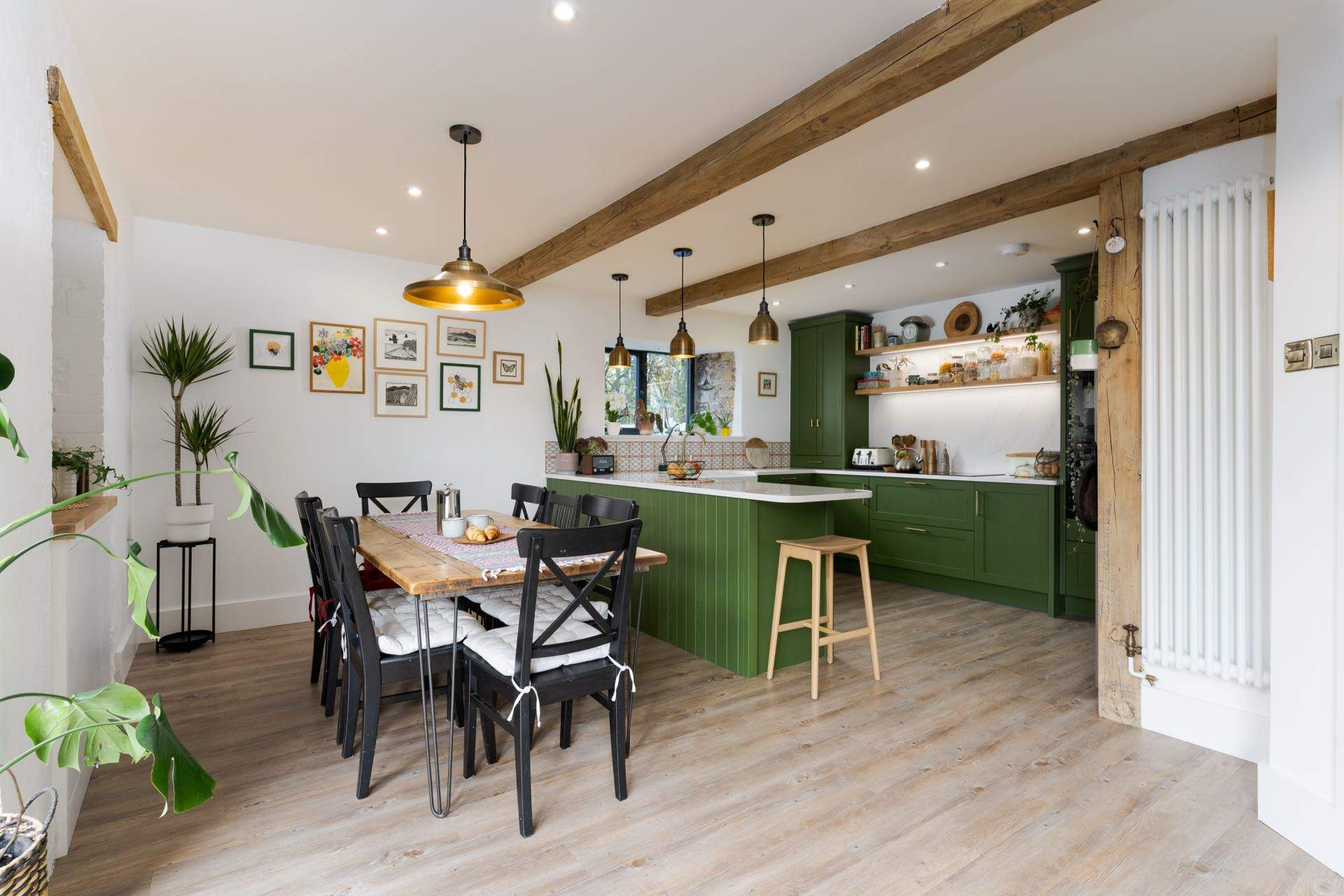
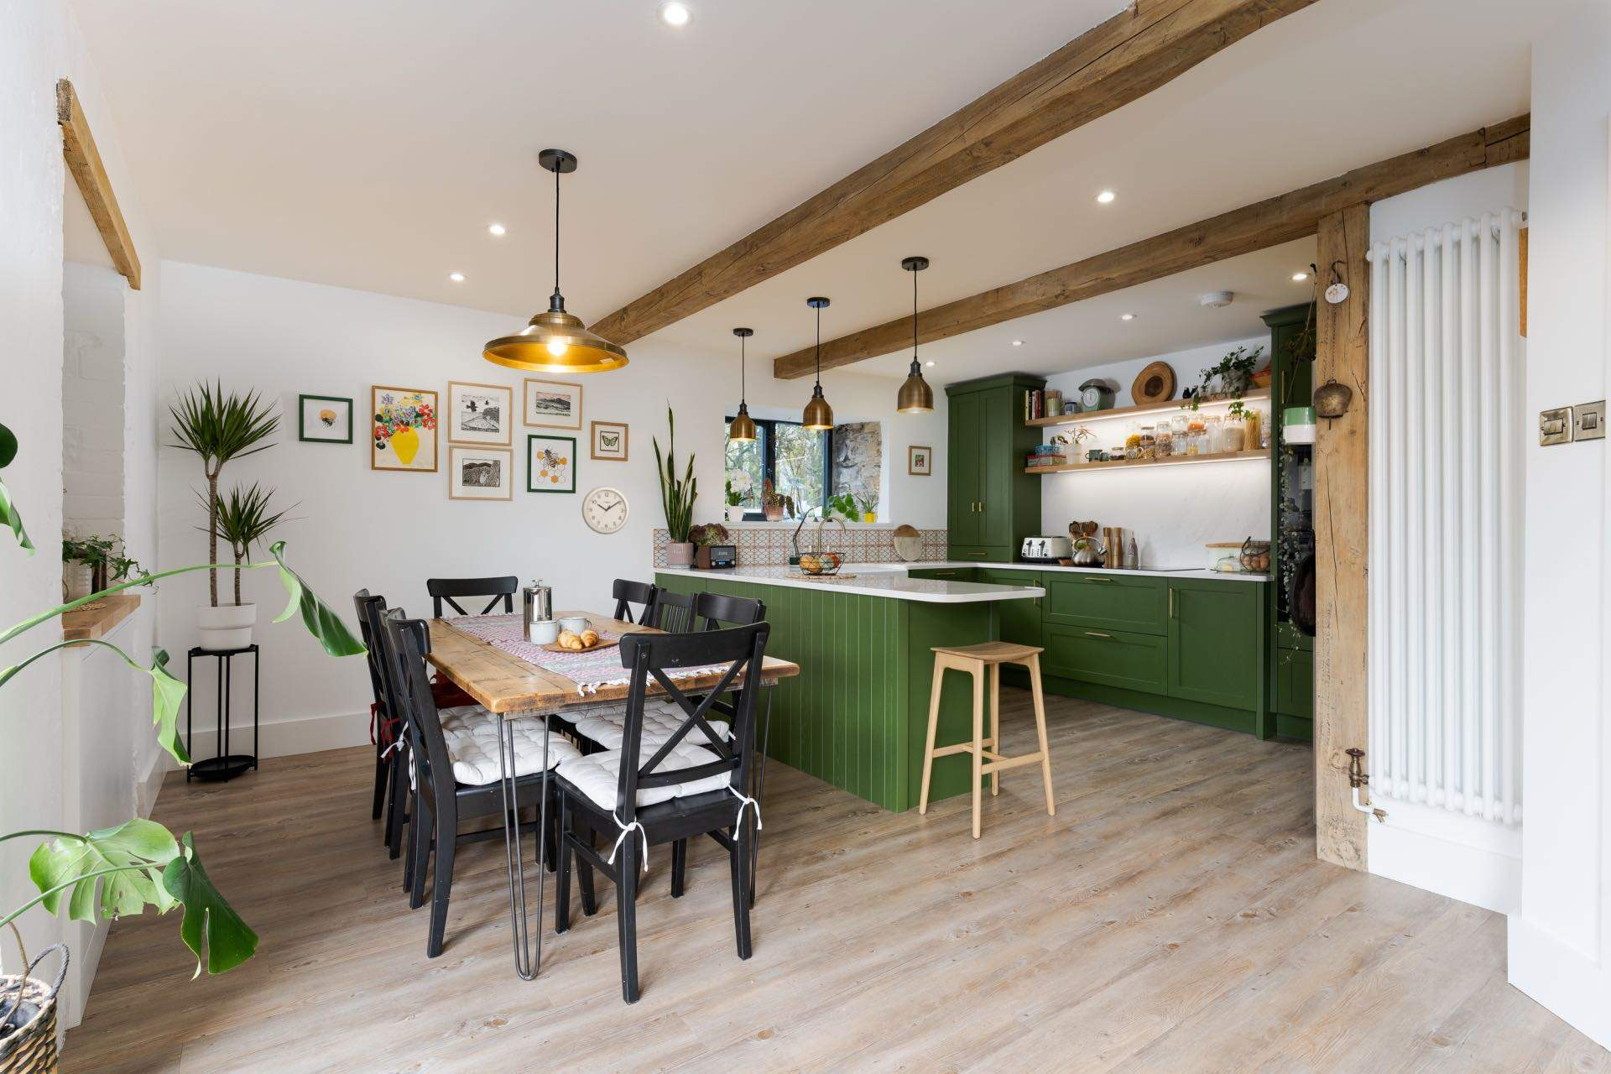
+ wall clock (605, 511)
